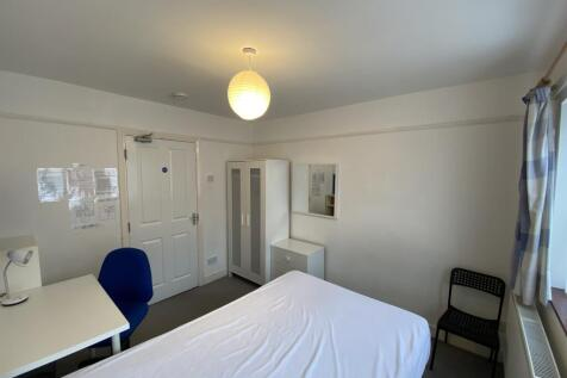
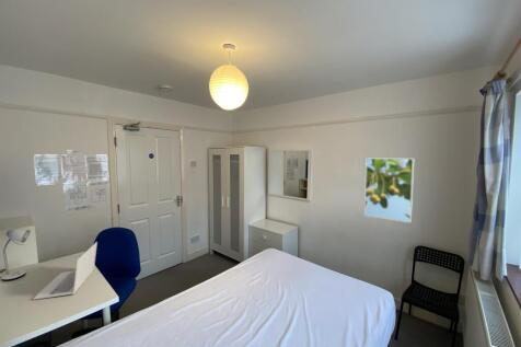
+ laptop (68, 271)
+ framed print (387, 188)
